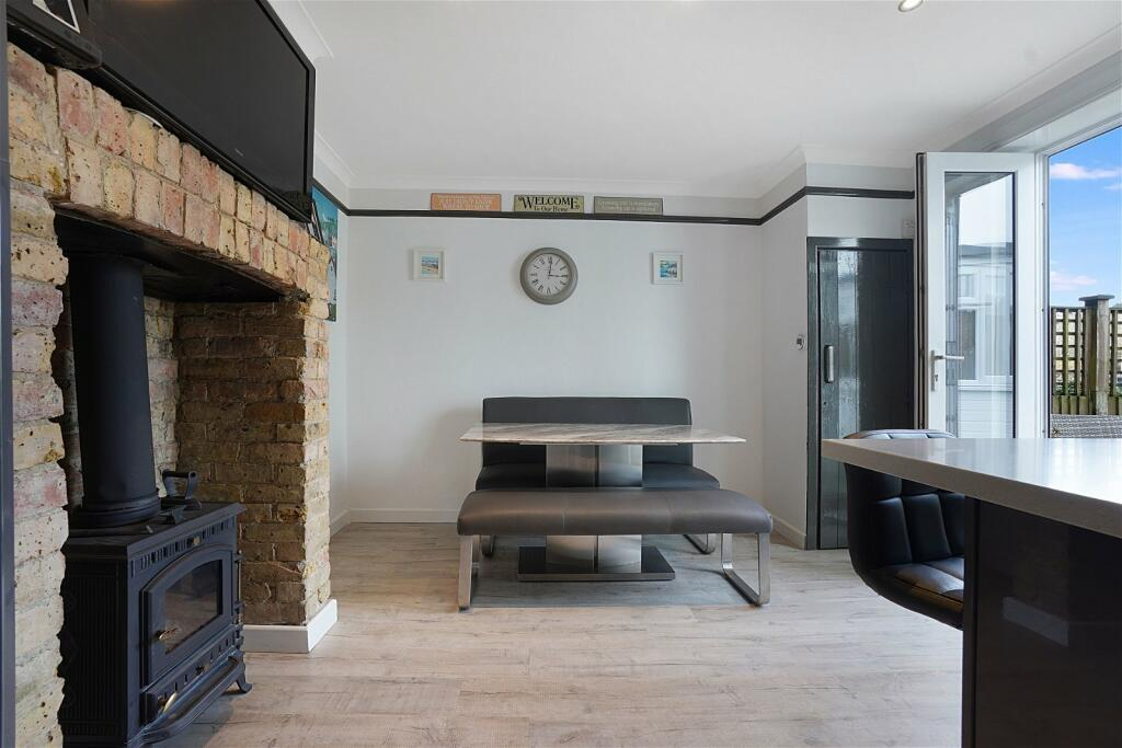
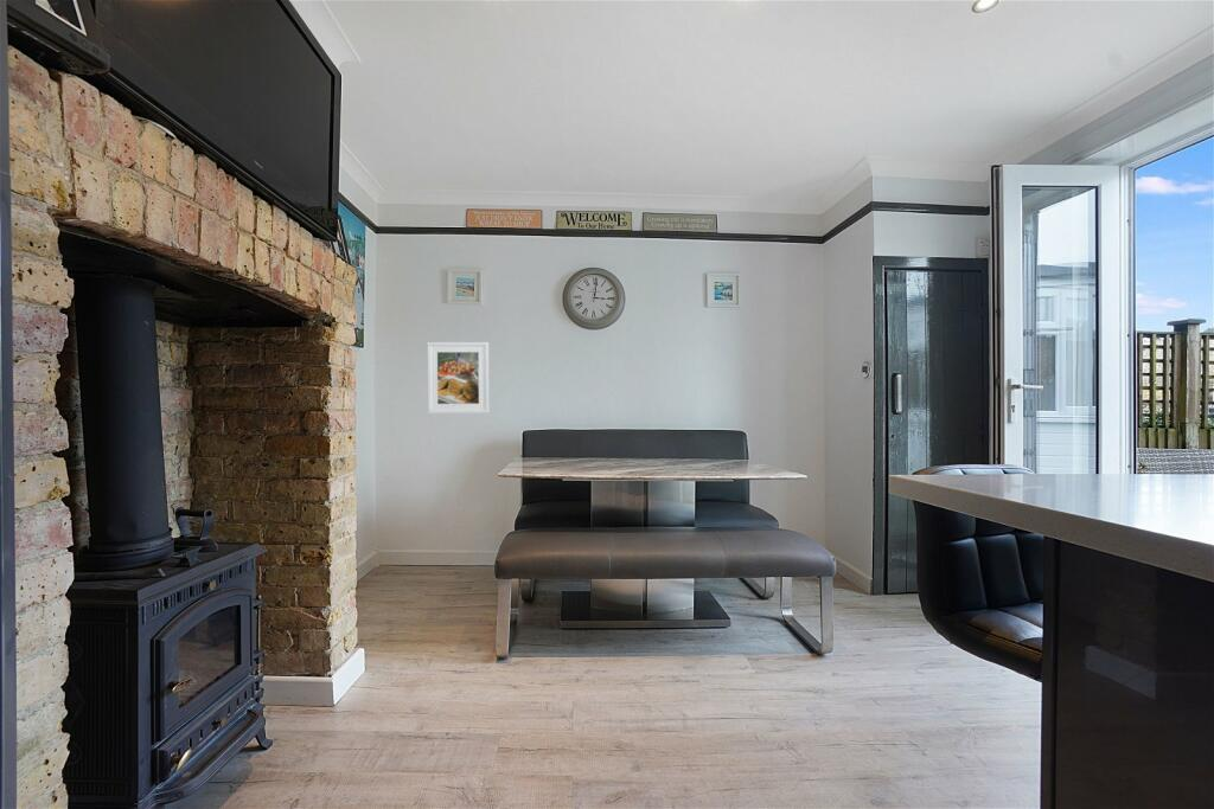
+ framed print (458, 378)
